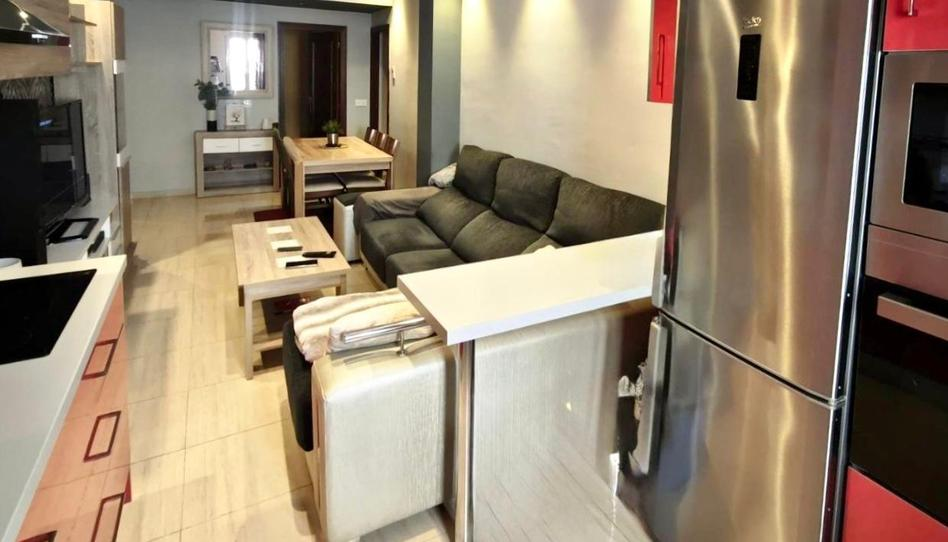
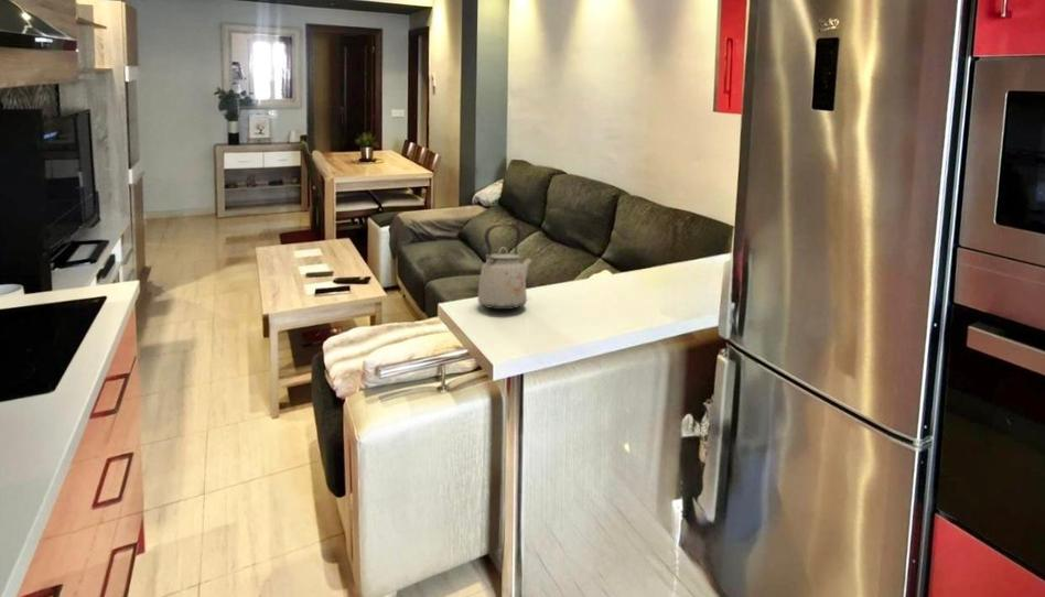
+ kettle (509, 264)
